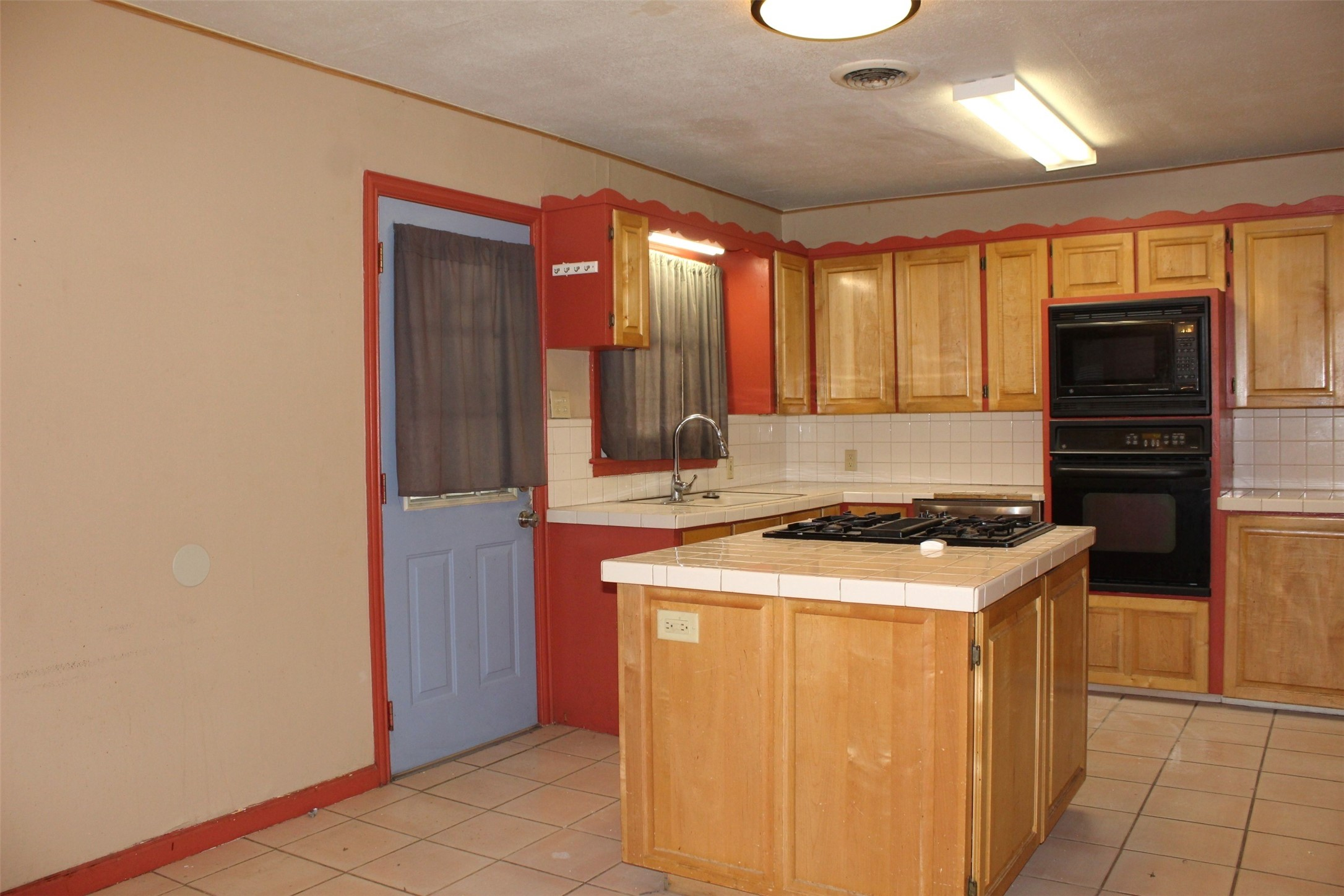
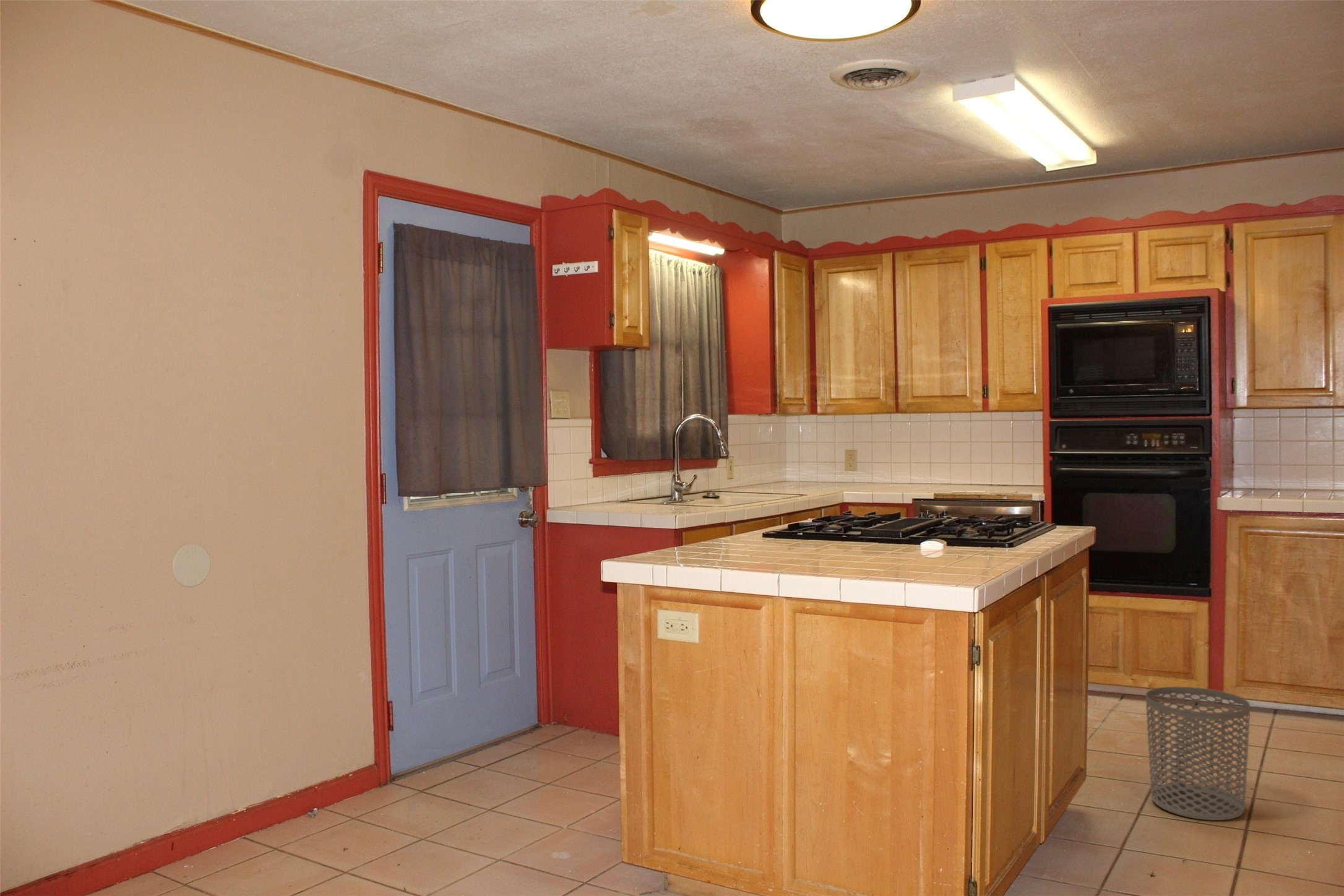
+ waste bin (1197, 751)
